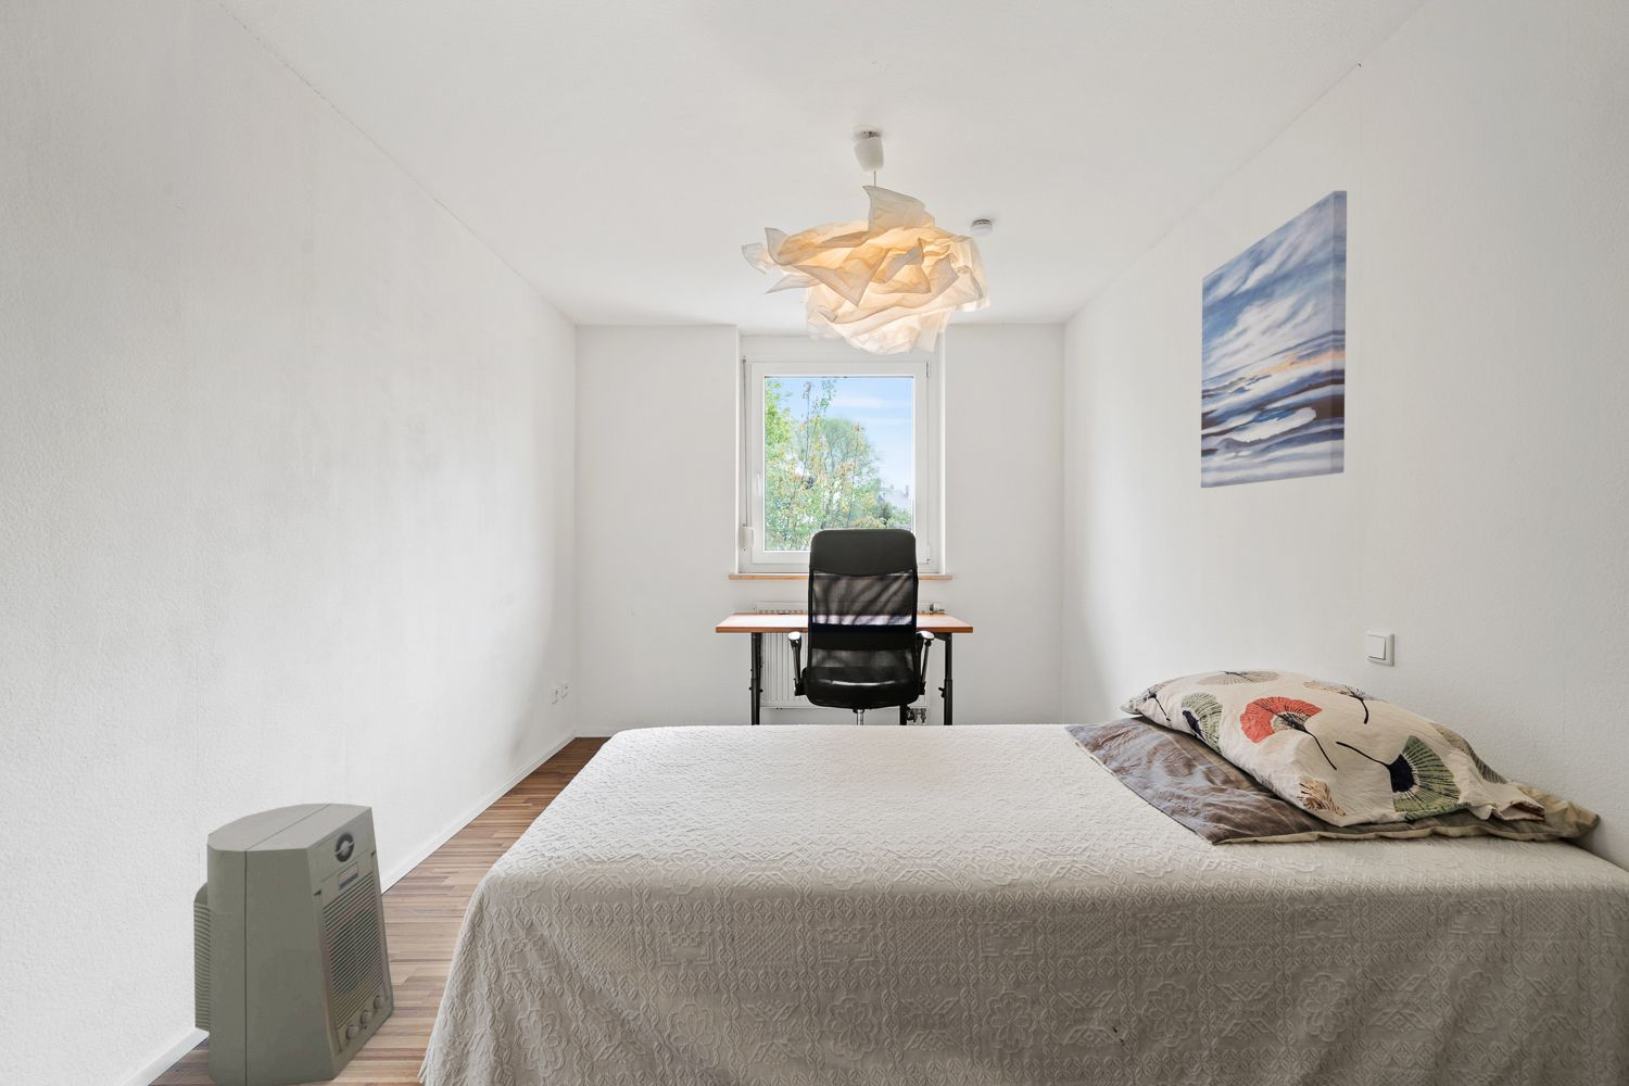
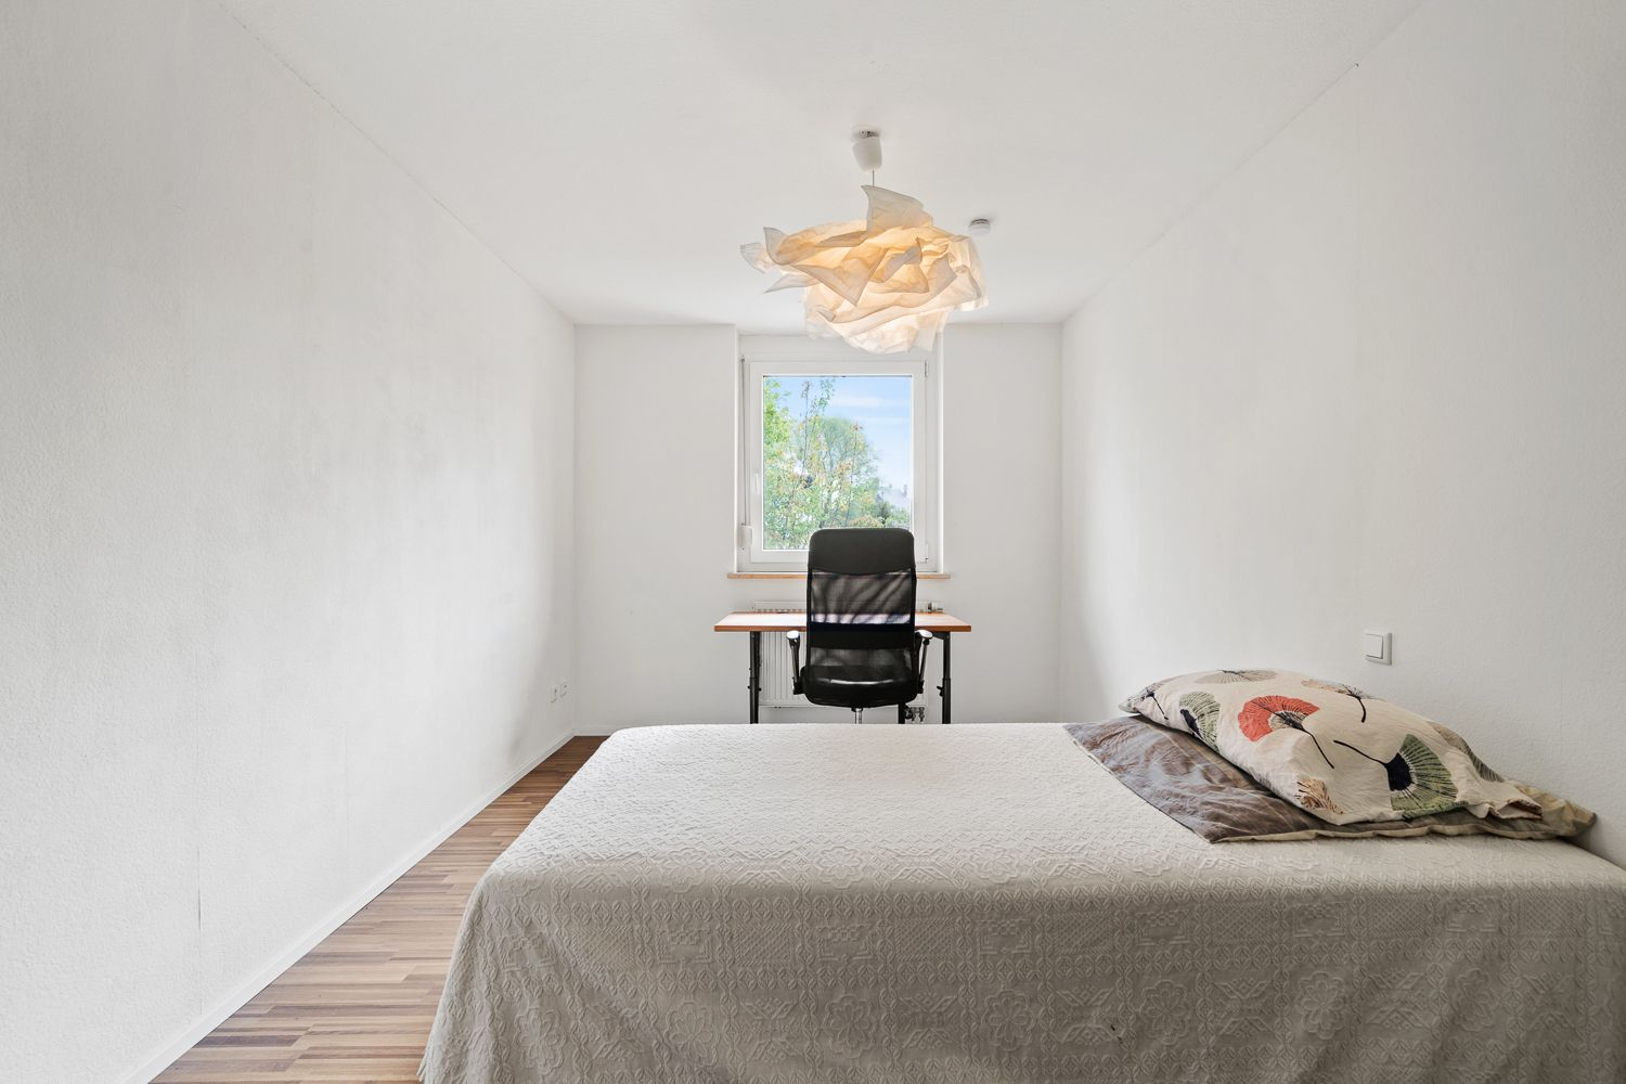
- fan (287, 934)
- wall art (1262, 360)
